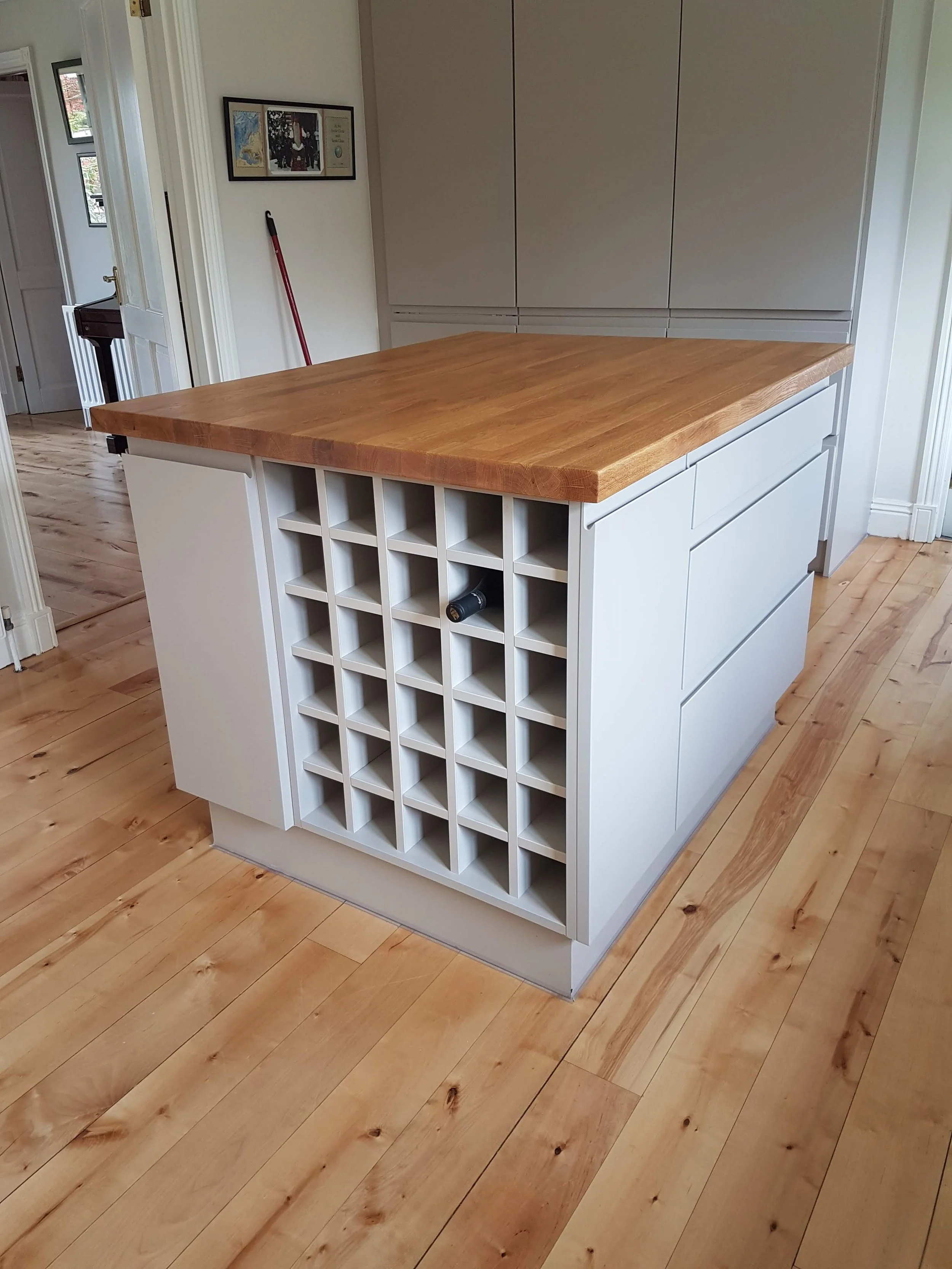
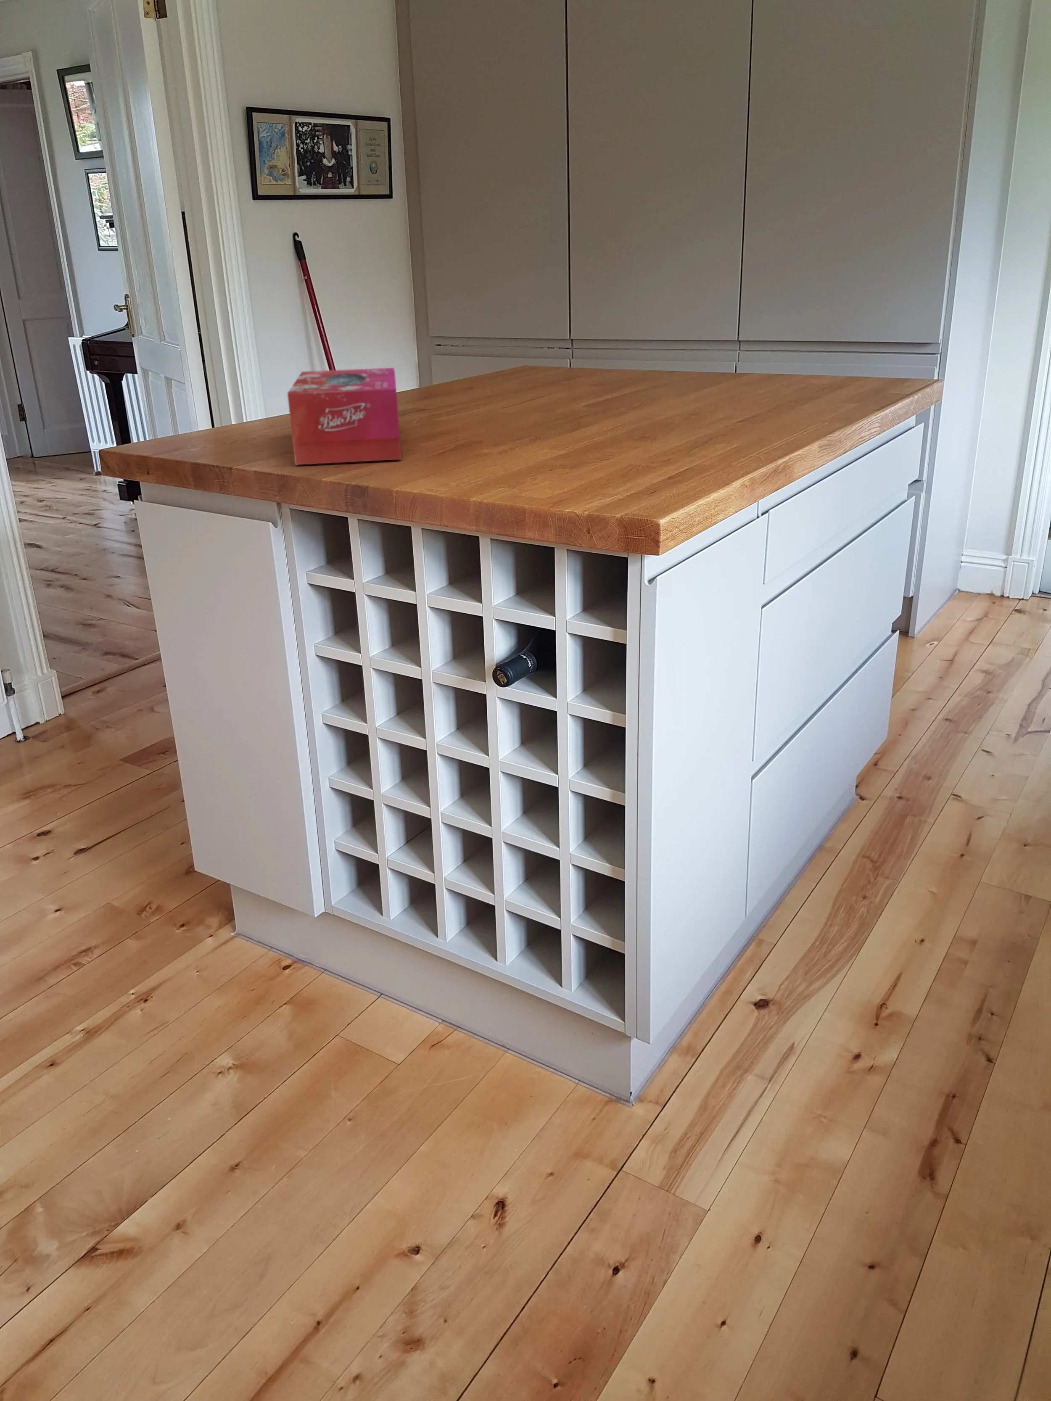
+ tissue box (348, 413)
